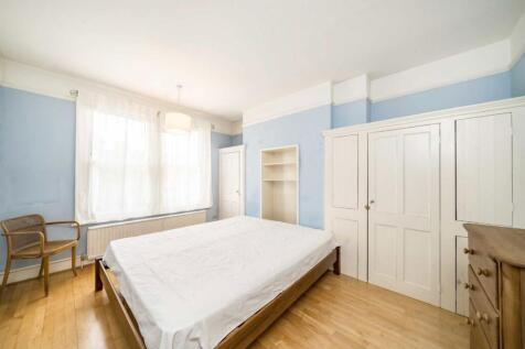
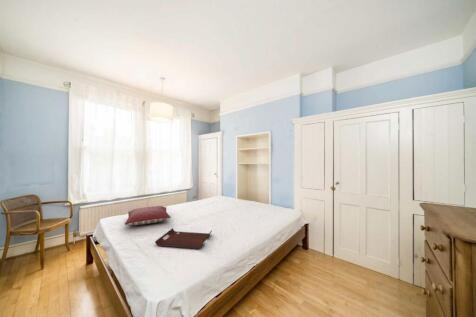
+ serving tray (185, 237)
+ pillow (148, 214)
